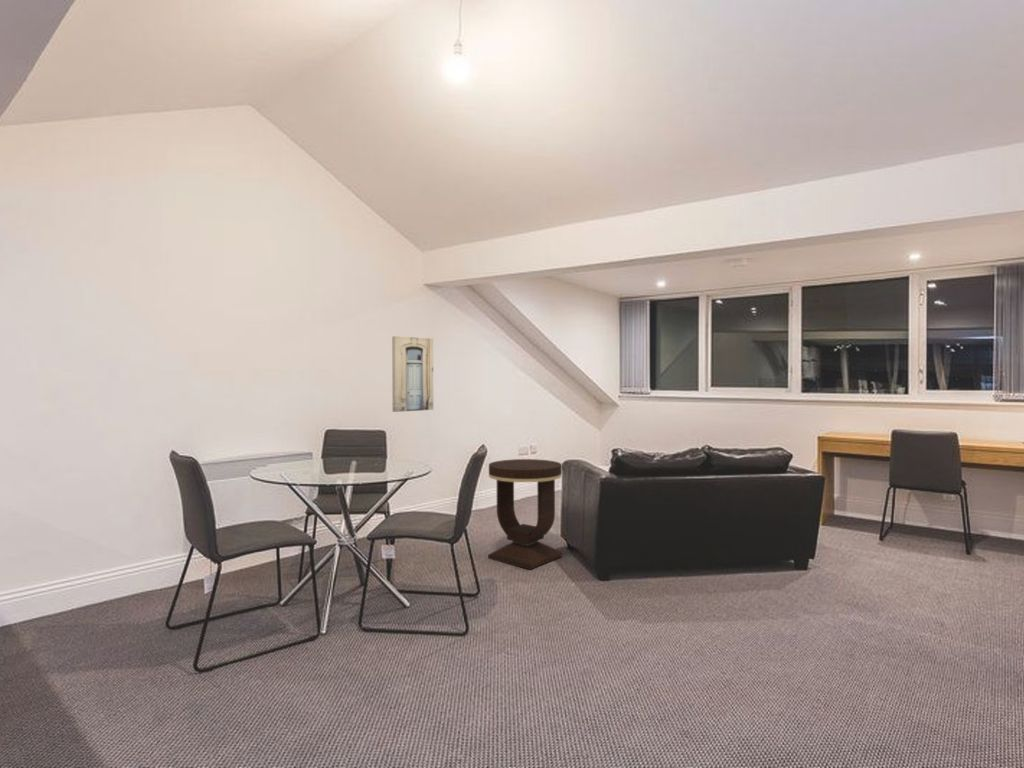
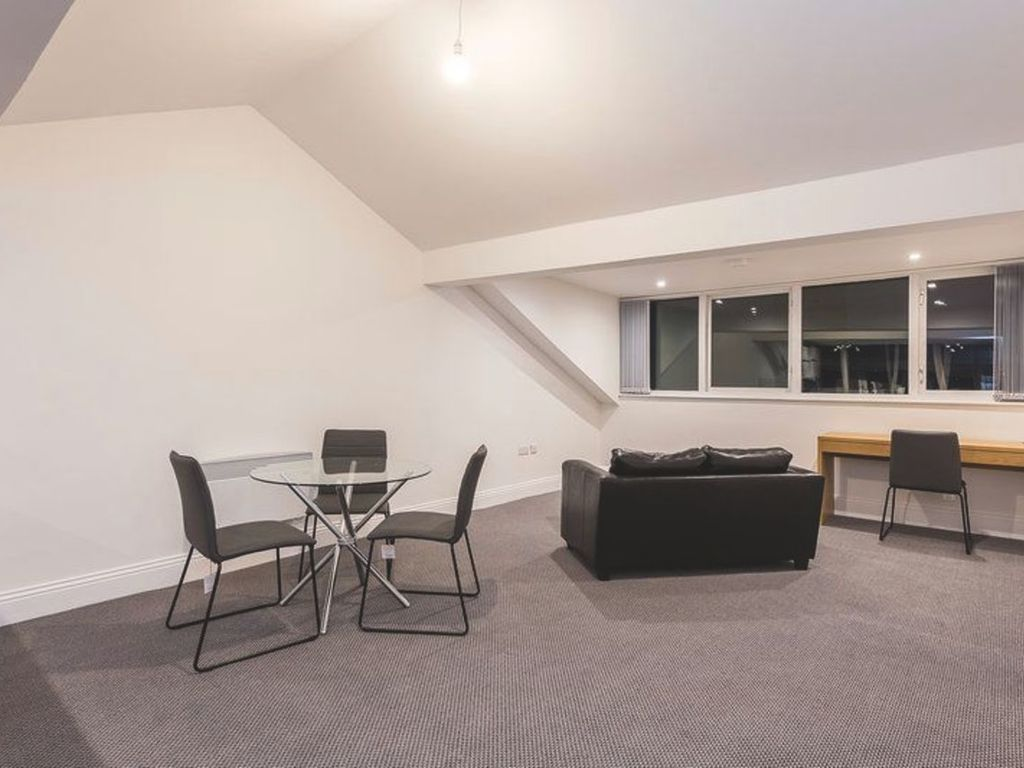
- wall art (413, 374)
- side table (514, 511)
